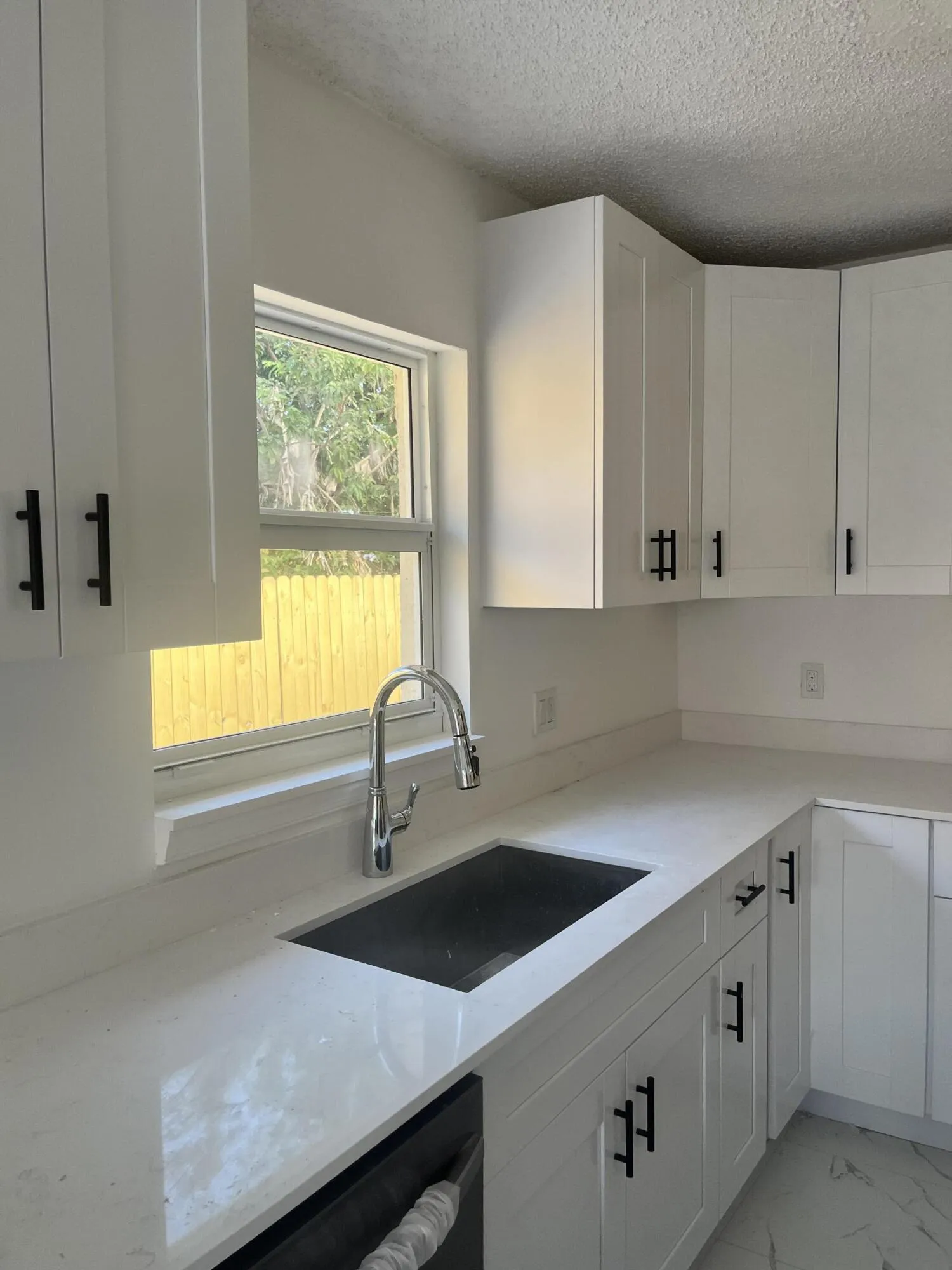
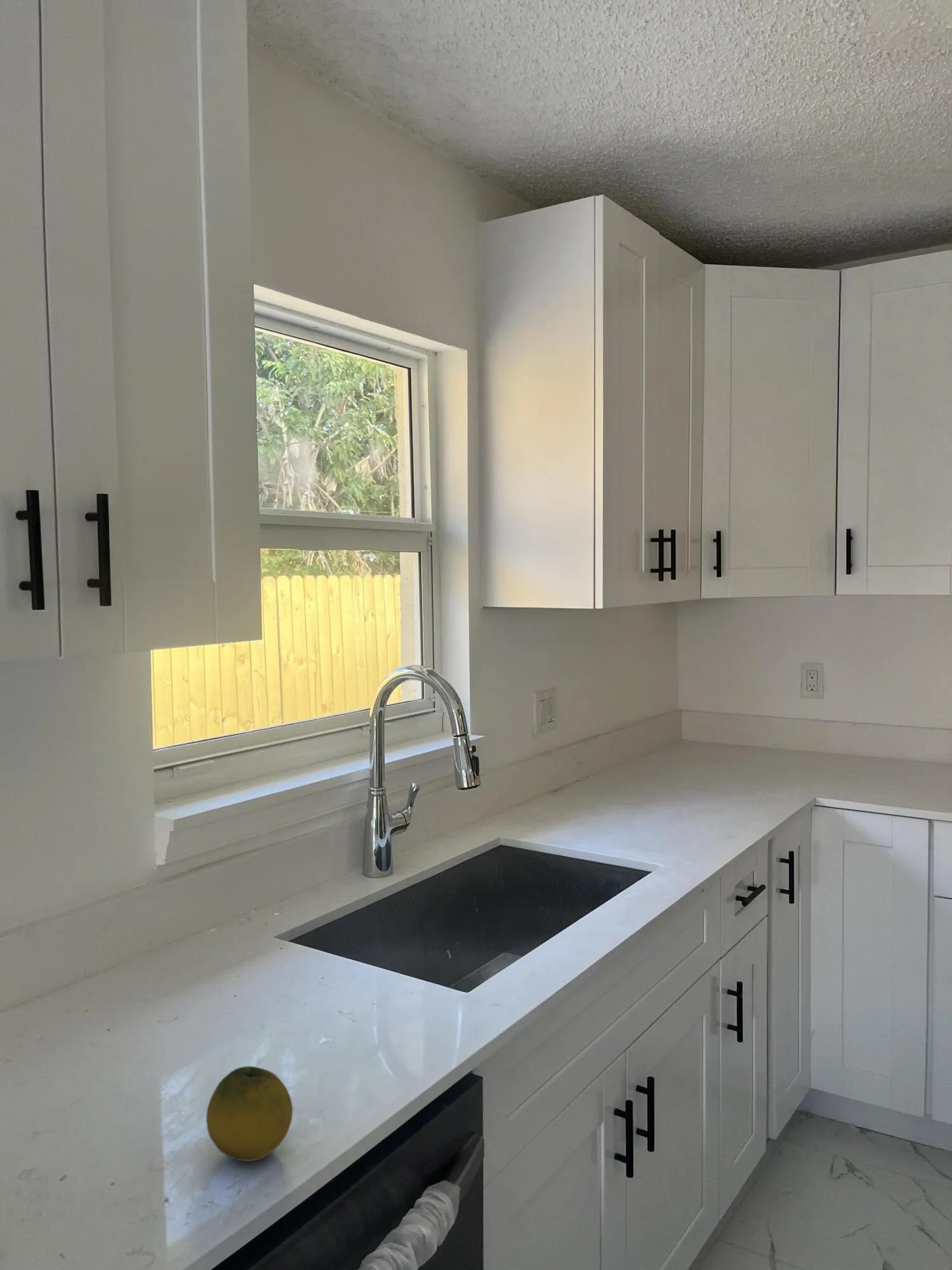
+ fruit (249, 1113)
